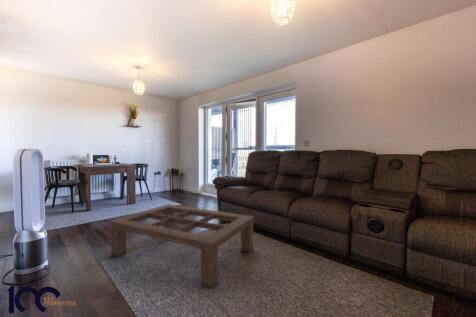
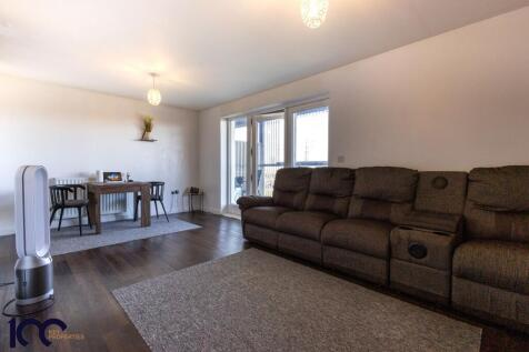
- coffee table (184, 235)
